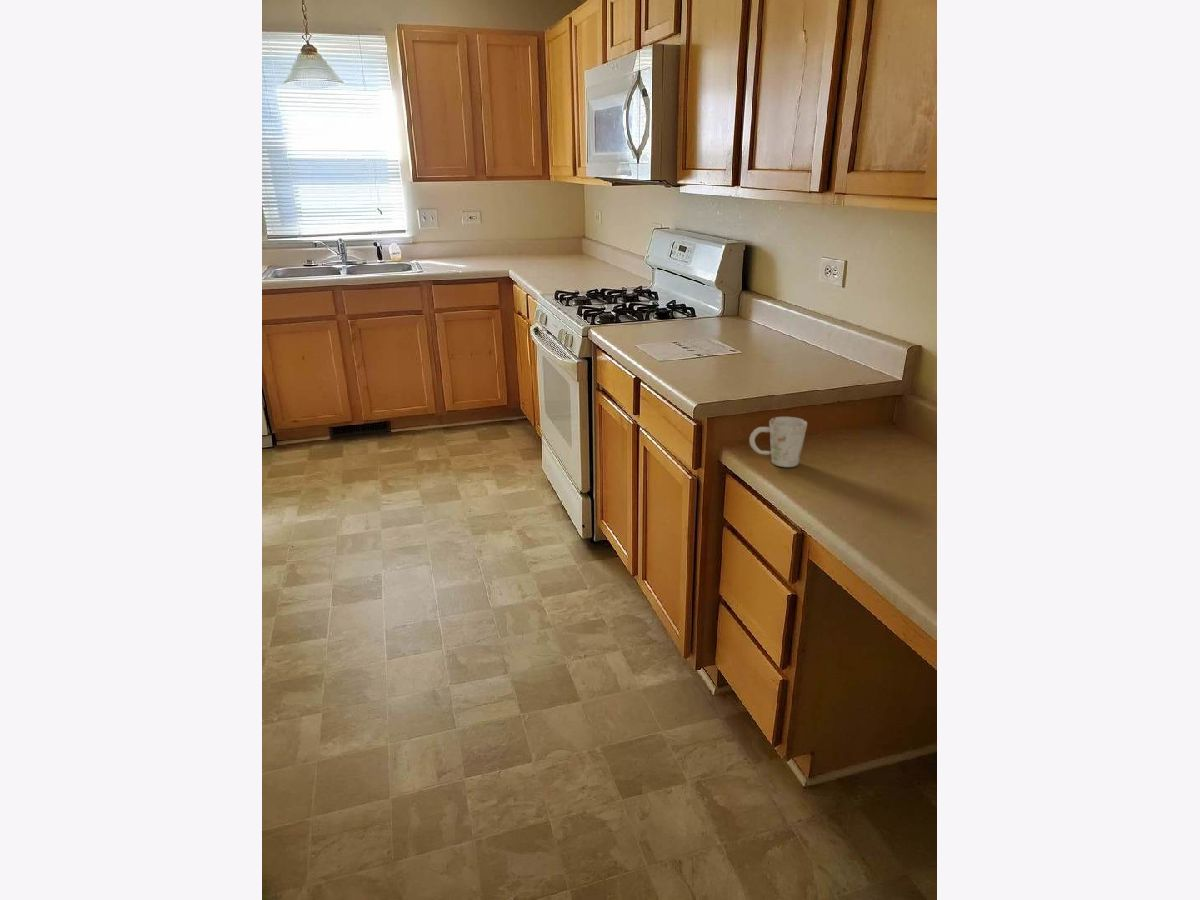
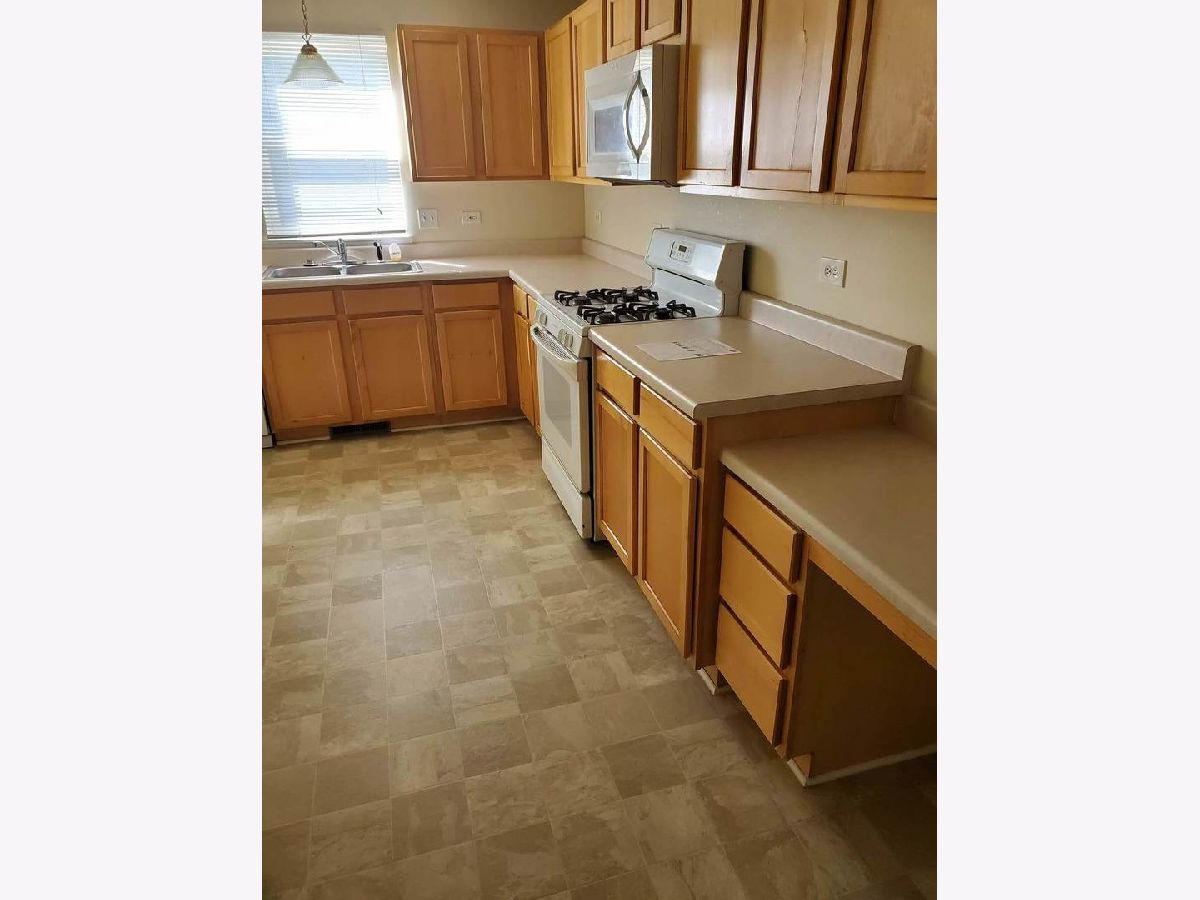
- mug (777, 442)
